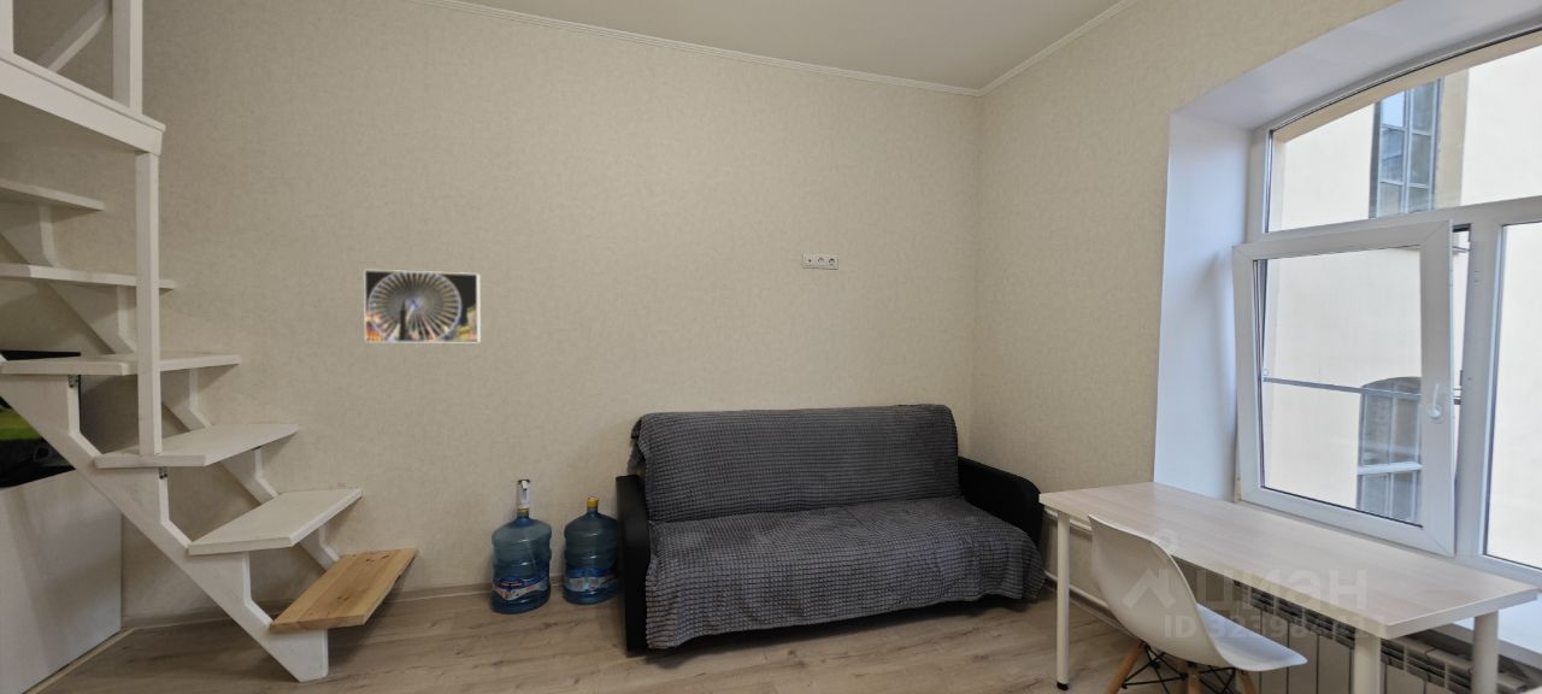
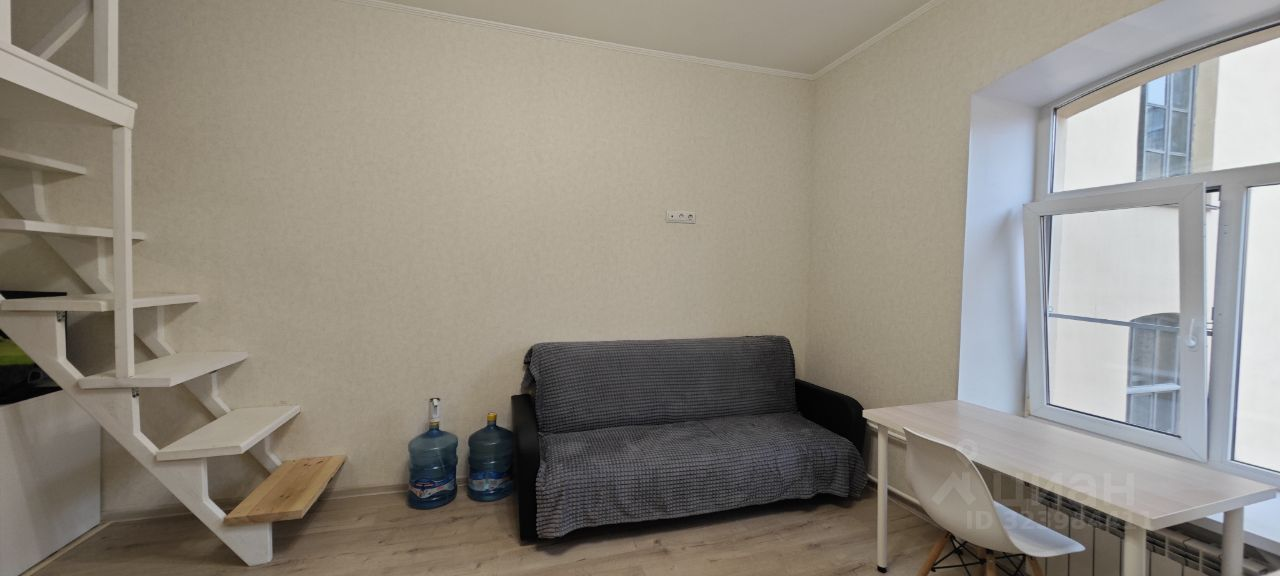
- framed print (423, 306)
